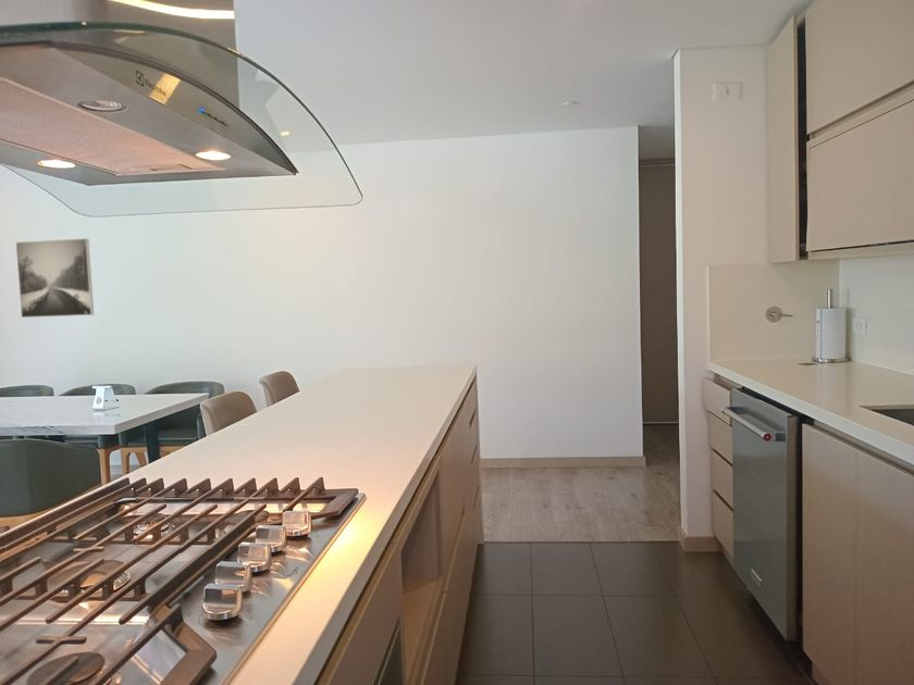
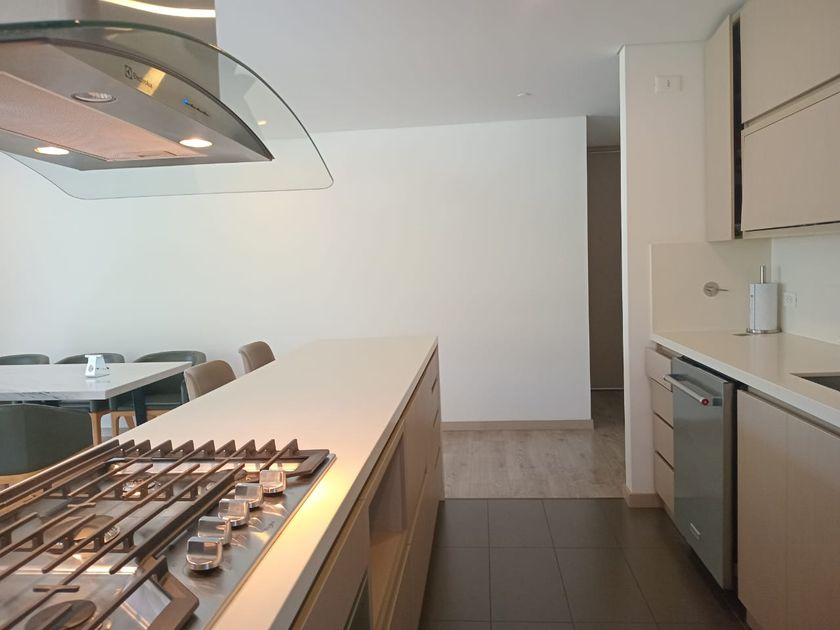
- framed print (54, 278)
